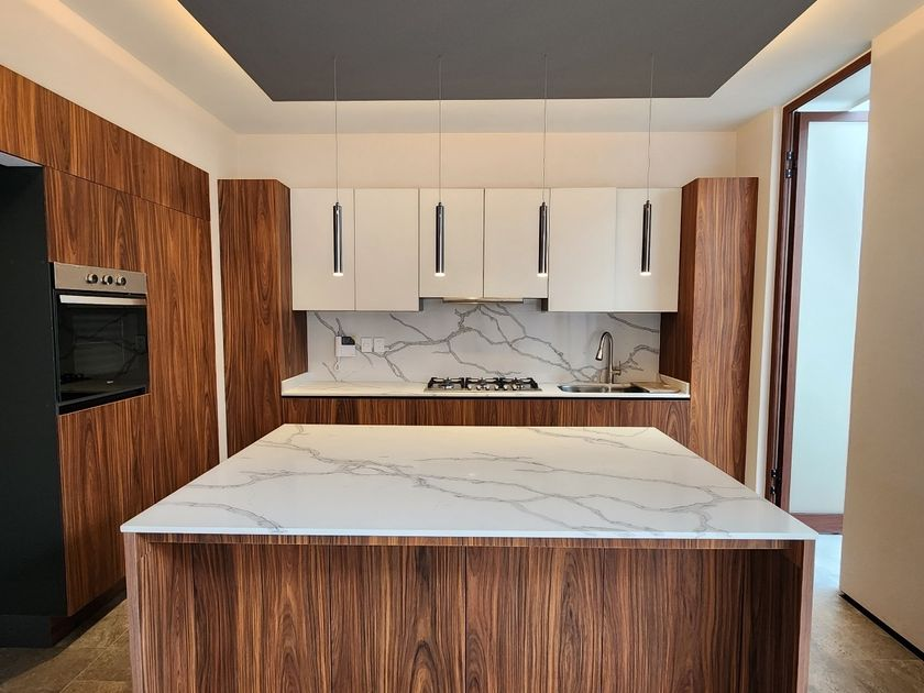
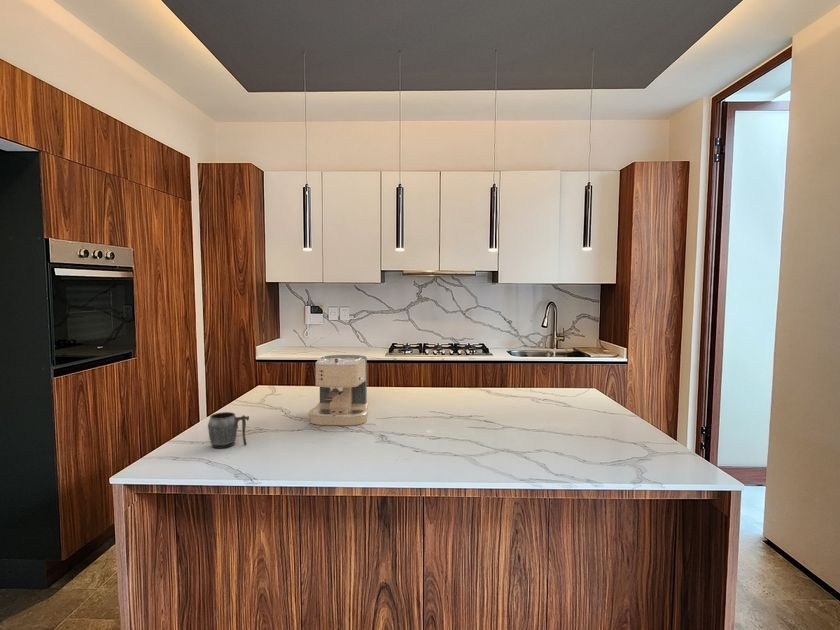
+ mug (229, 429)
+ coffee maker (339, 387)
